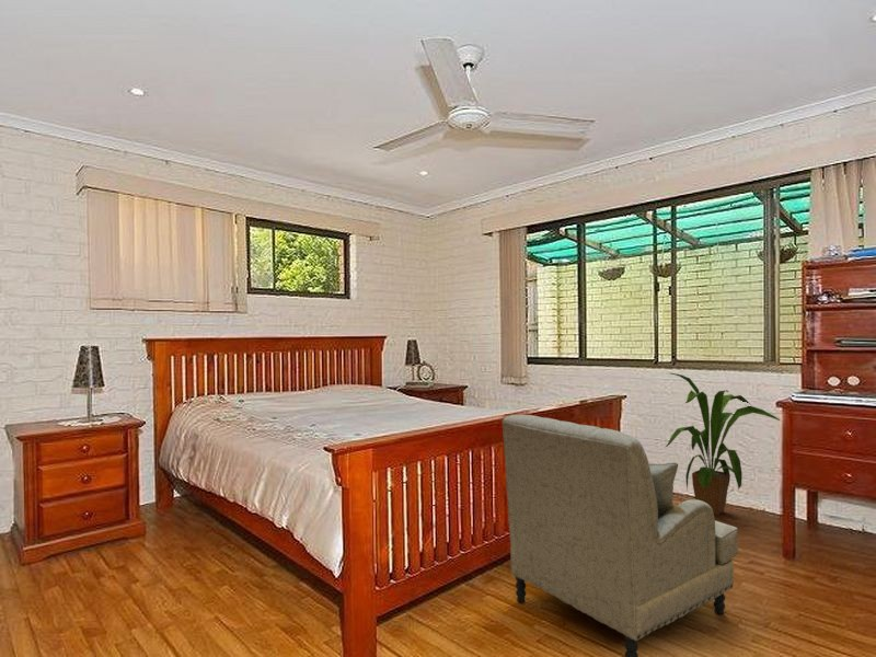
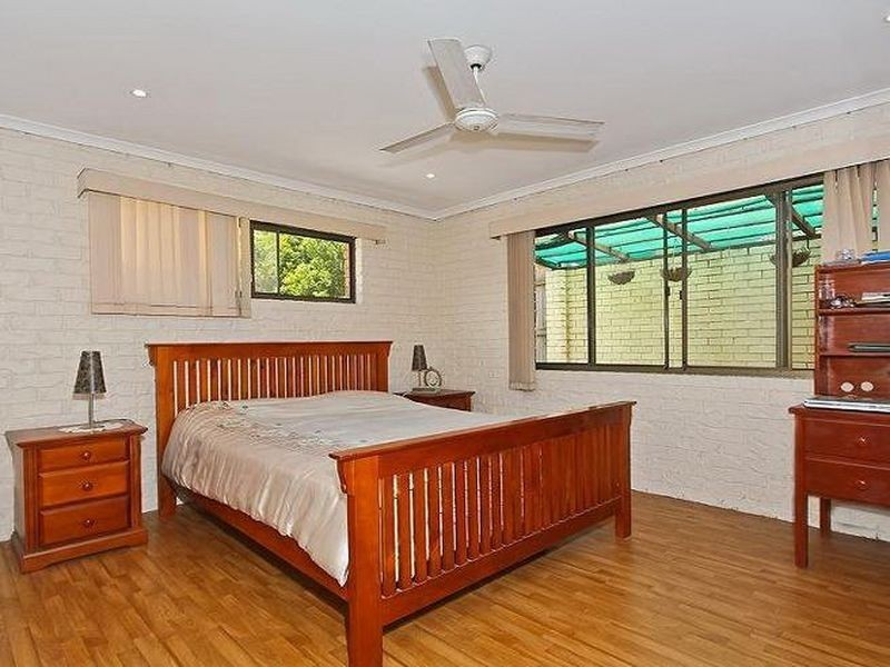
- armchair (615, 510)
- house plant (722, 445)
